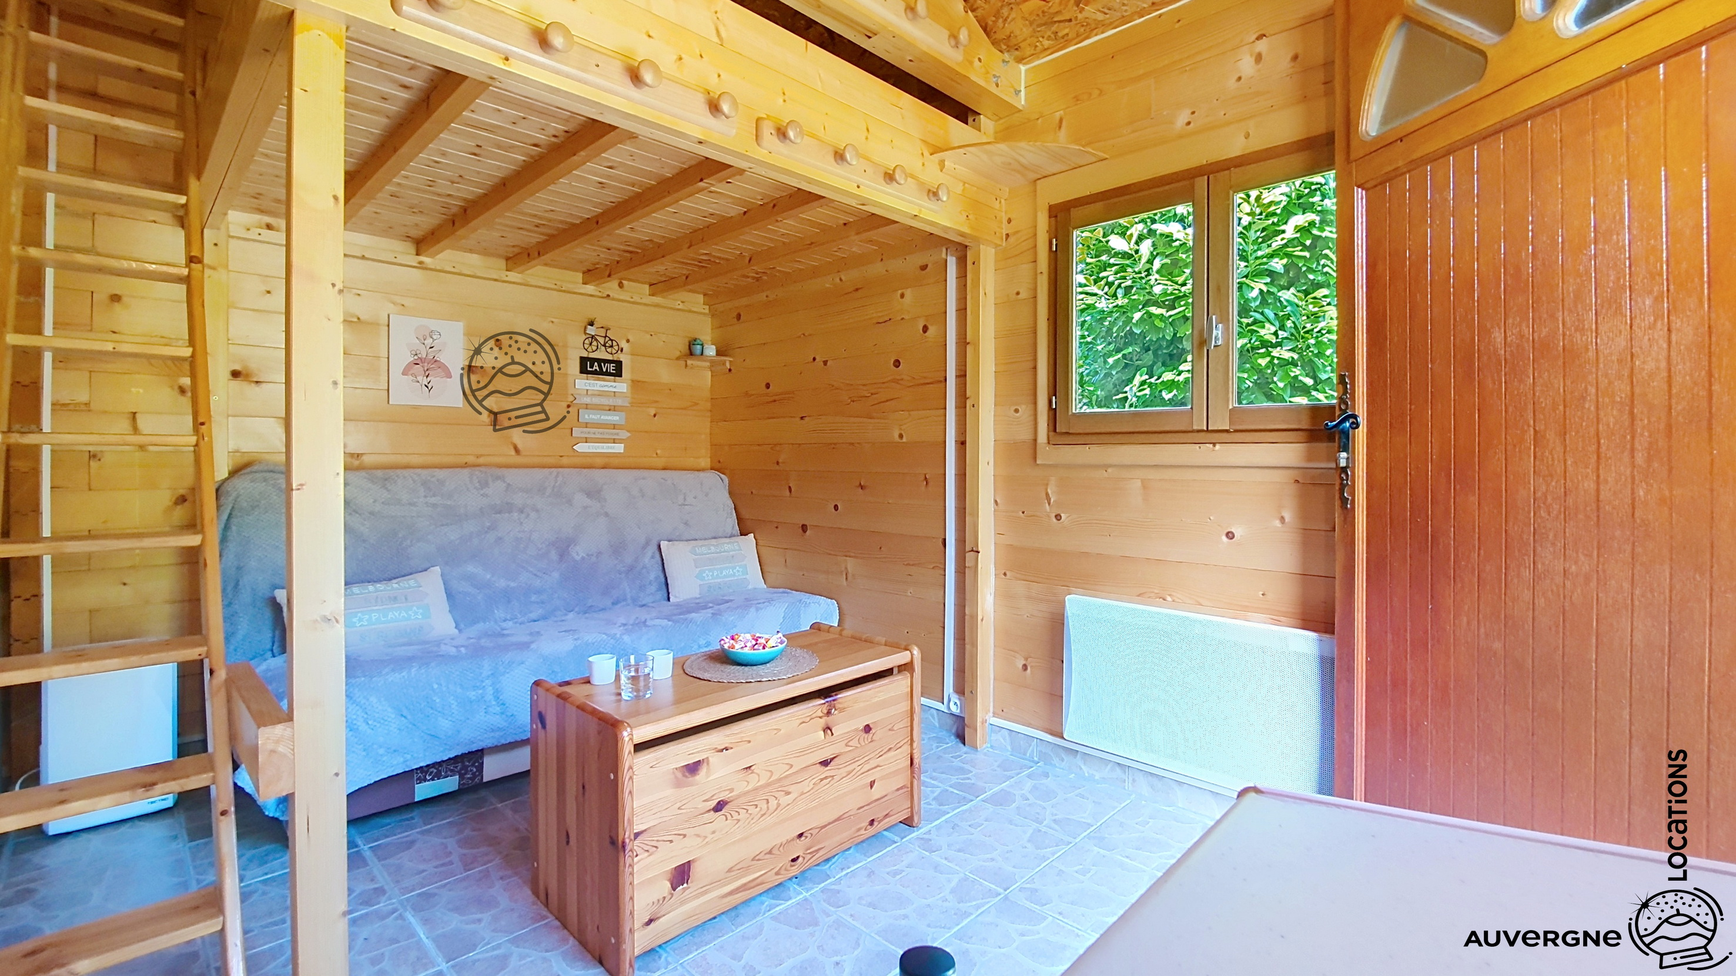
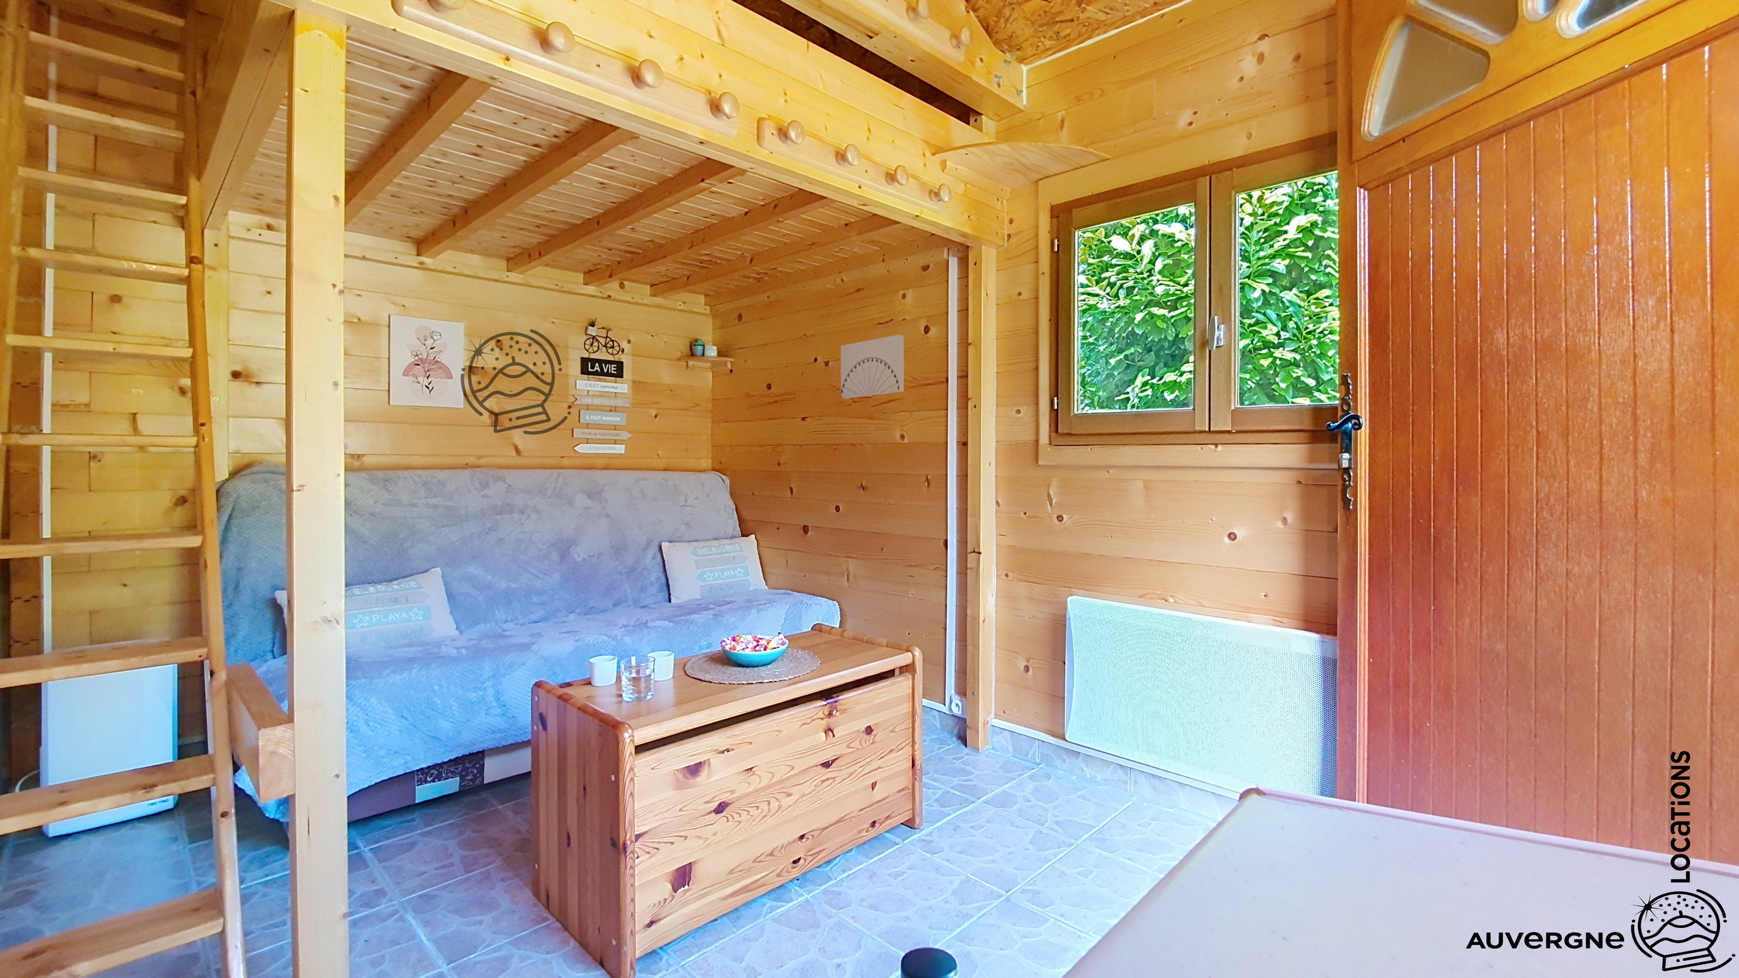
+ wall art (871, 368)
